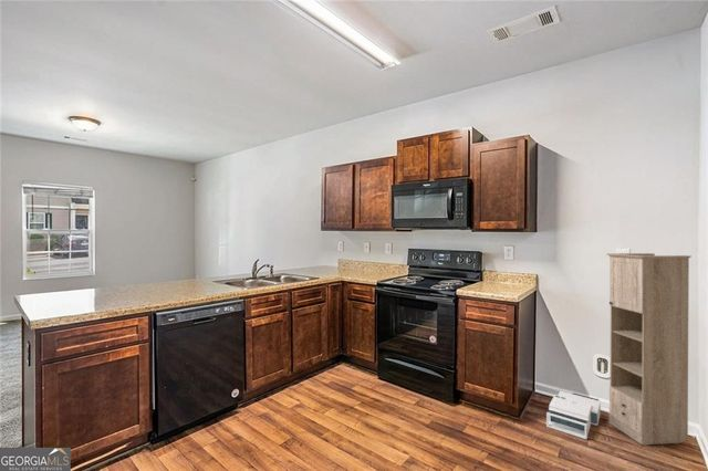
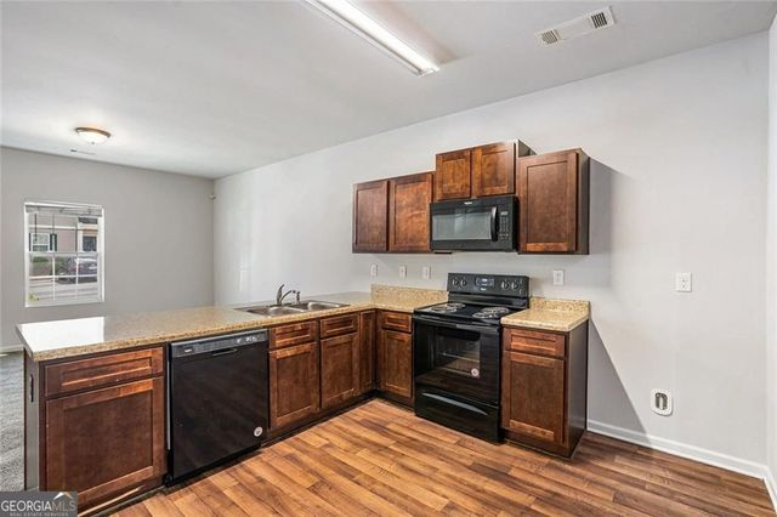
- architectural model (574, 410)
- storage cabinet (646, 343)
